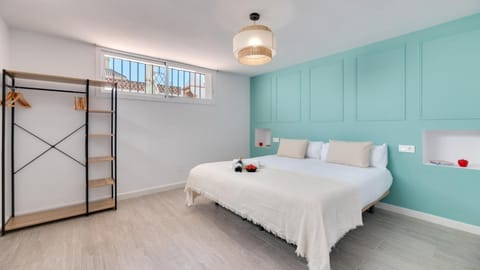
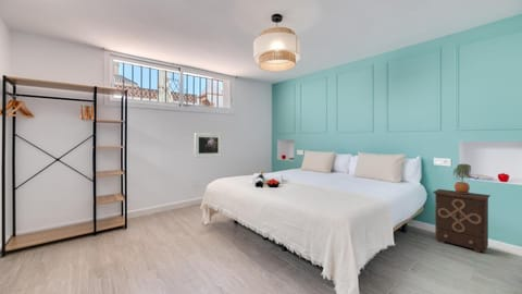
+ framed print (208, 145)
+ nightstand (460, 219)
+ potted plant (461, 177)
